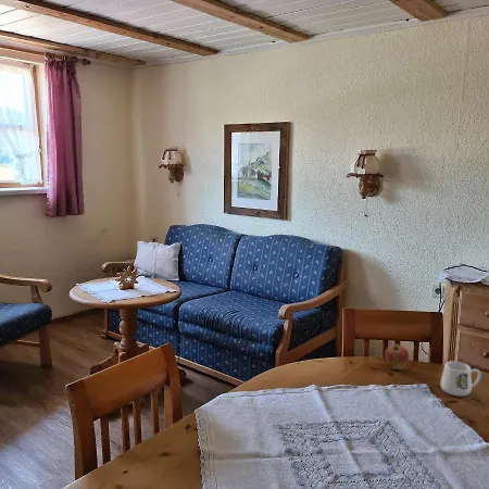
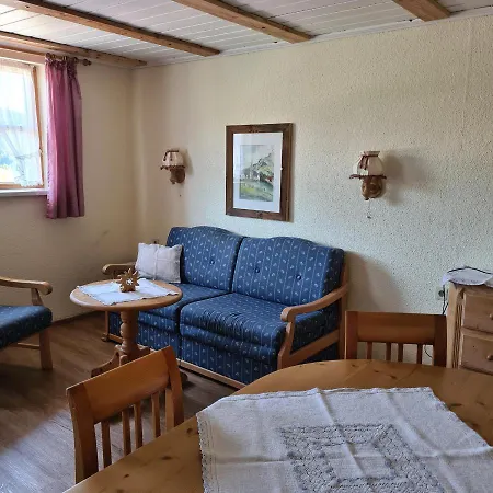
- apple (397, 355)
- mug (461, 378)
